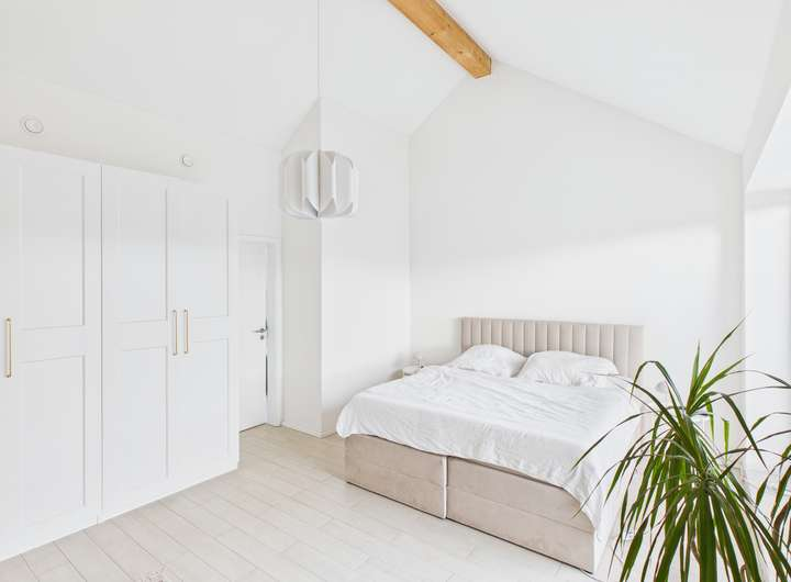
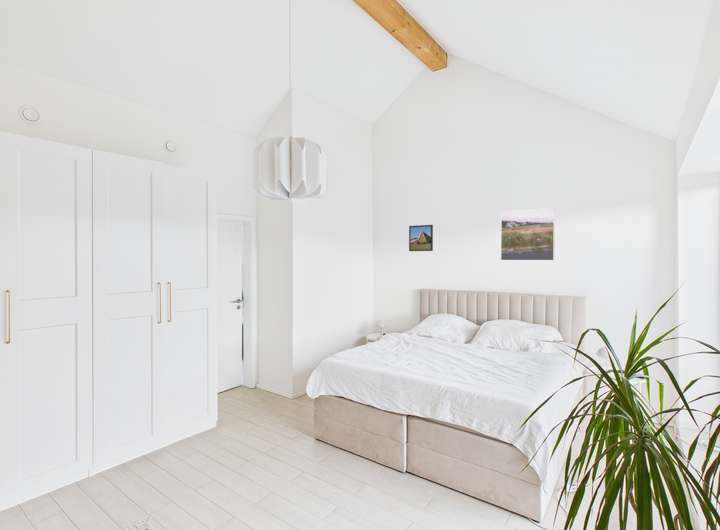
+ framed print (420, 238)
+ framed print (526, 235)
